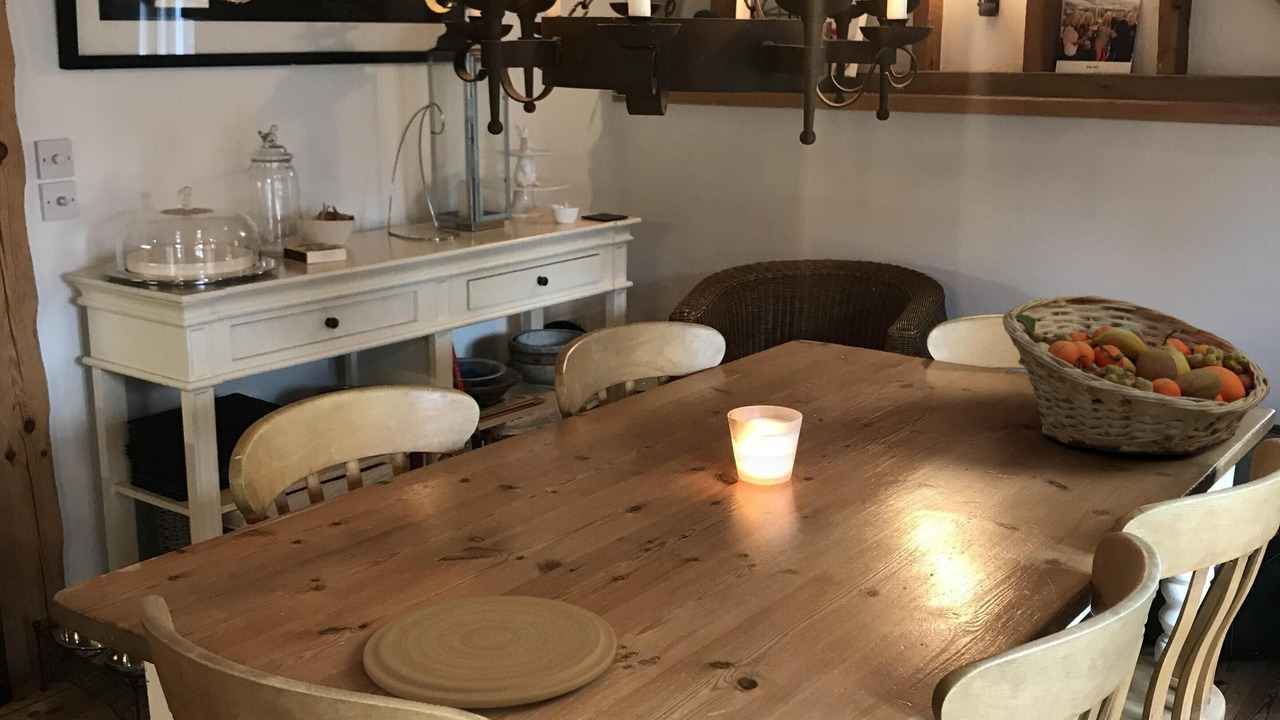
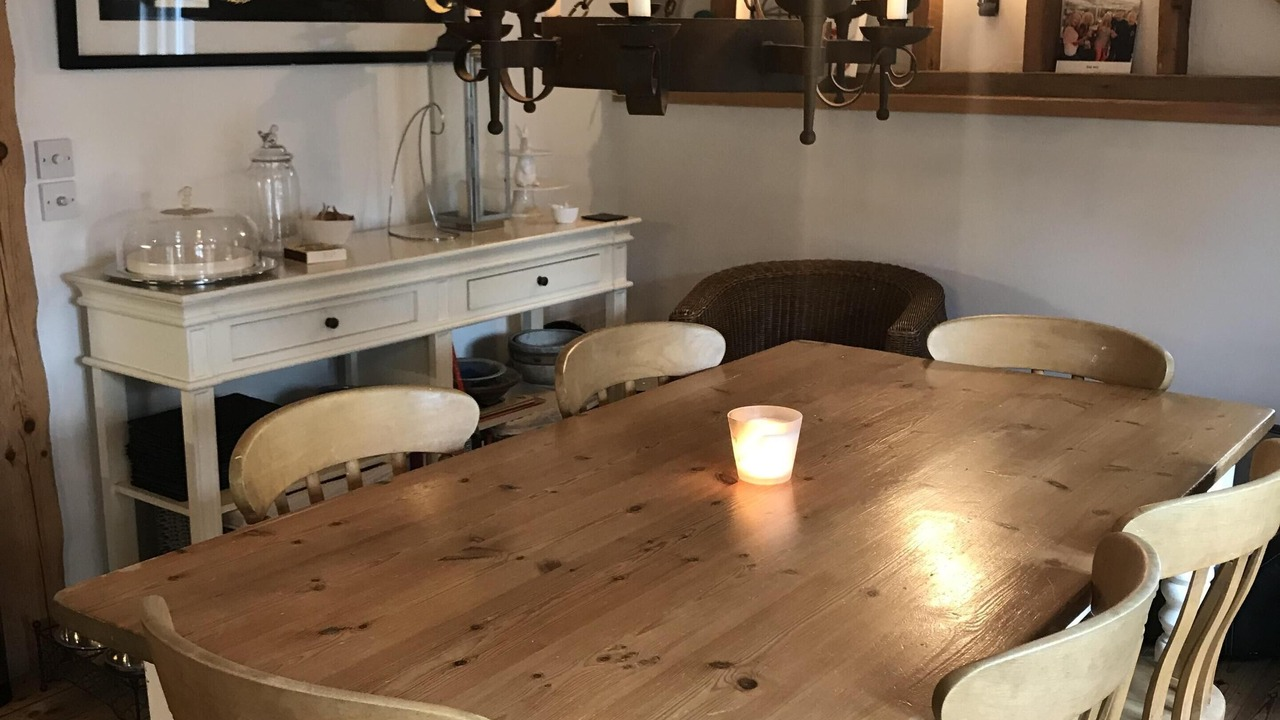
- plate (491, 644)
- fruit basket (1131, 370)
